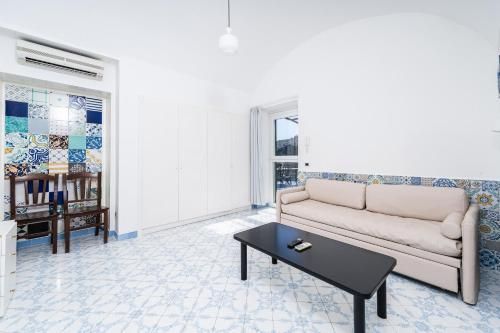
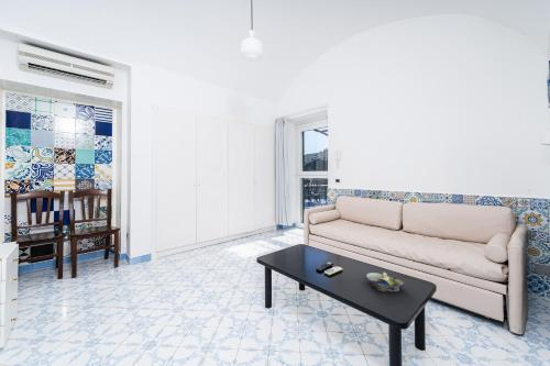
+ decorative bowl (387, 279)
